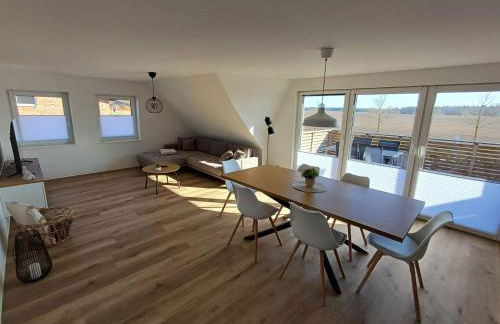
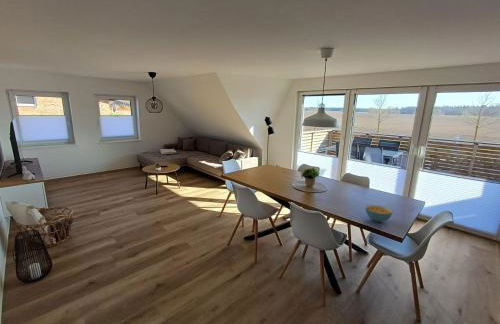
+ cereal bowl (378, 214)
